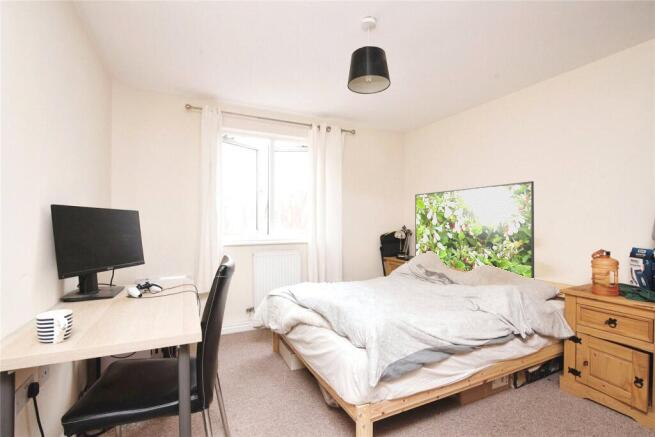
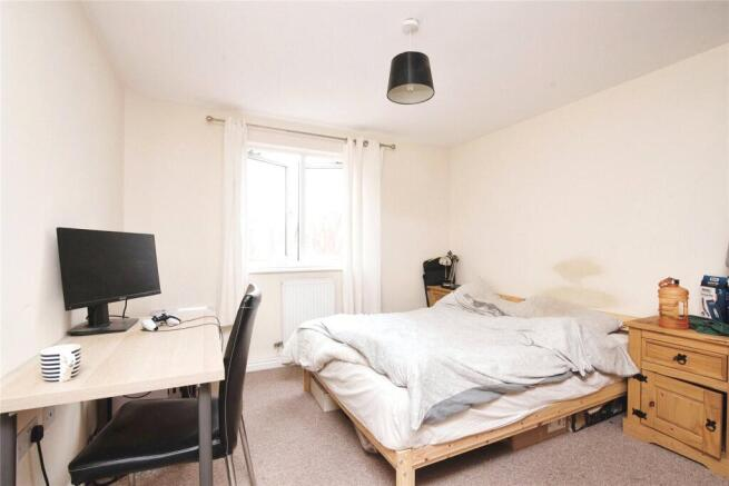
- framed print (462, 233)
